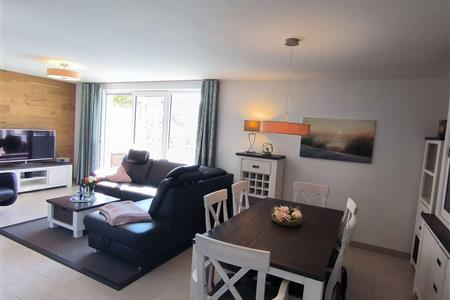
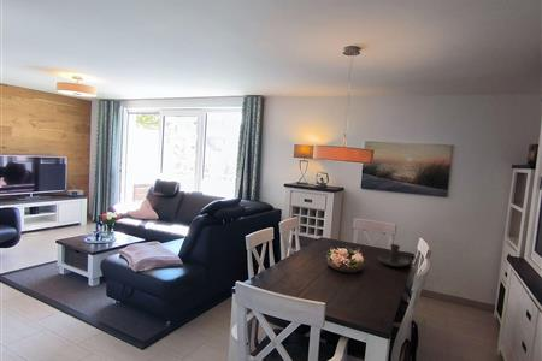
+ candle holder (397, 255)
